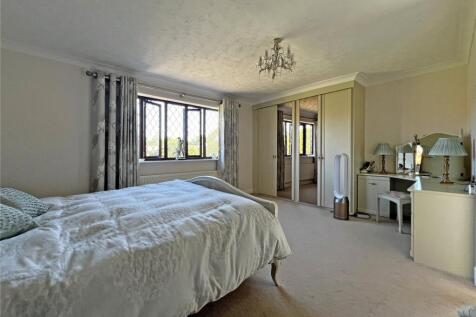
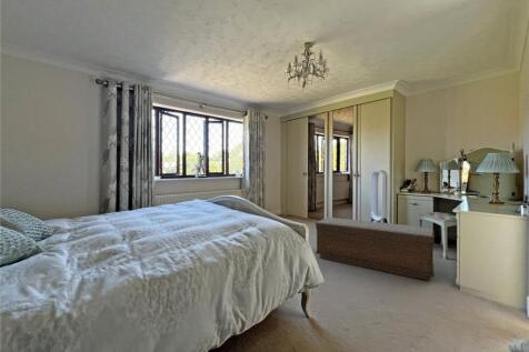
+ bench (370, 243)
